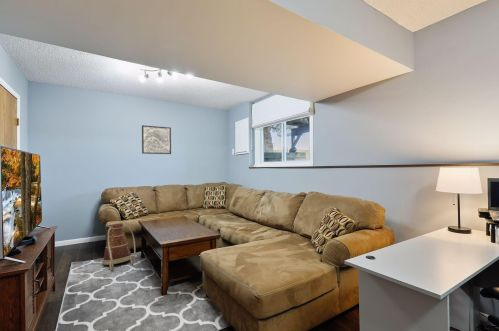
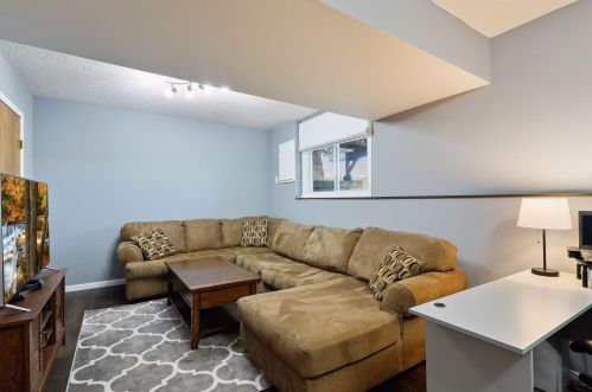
- basket (119, 245)
- wall art (156, 140)
